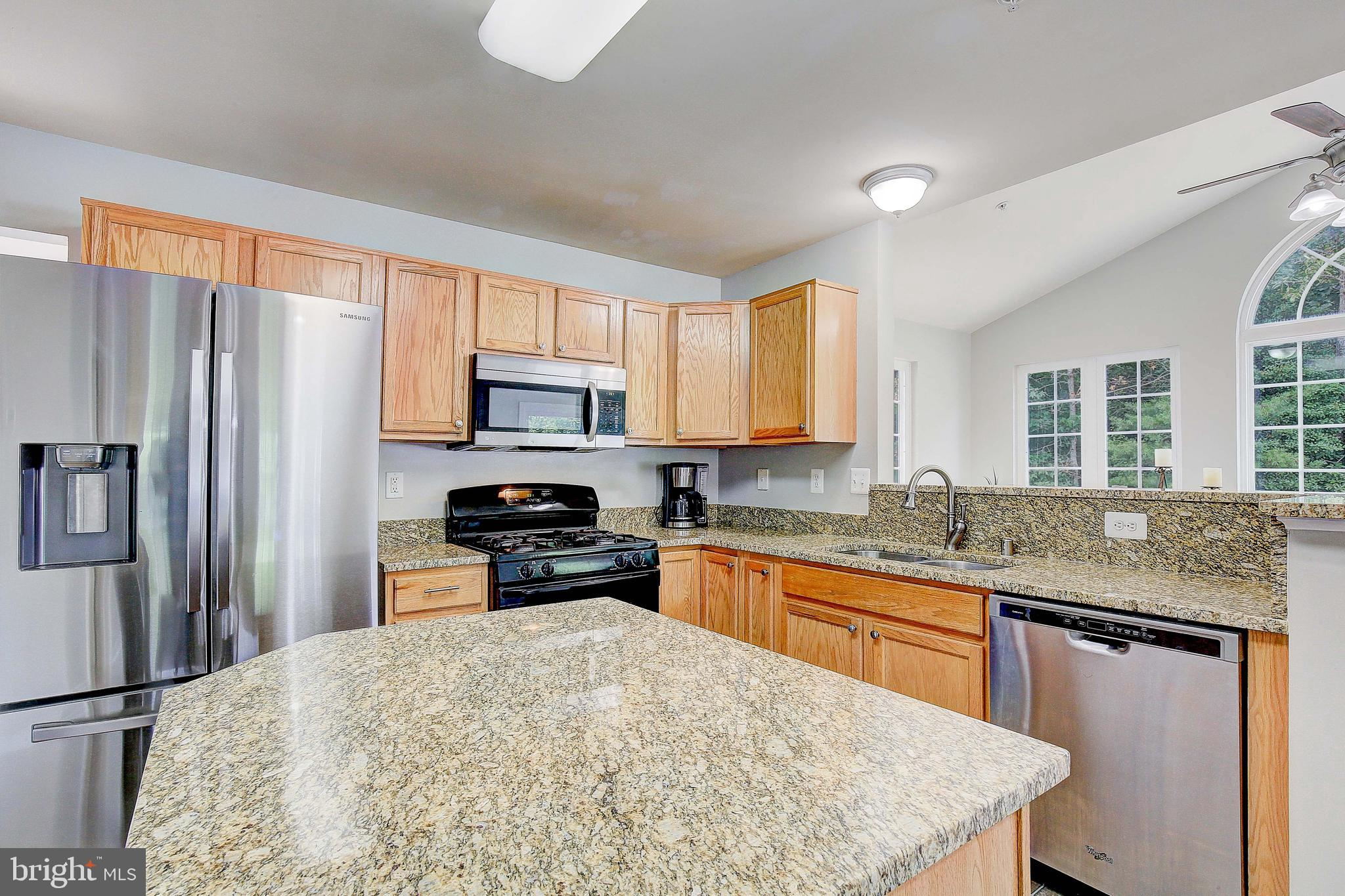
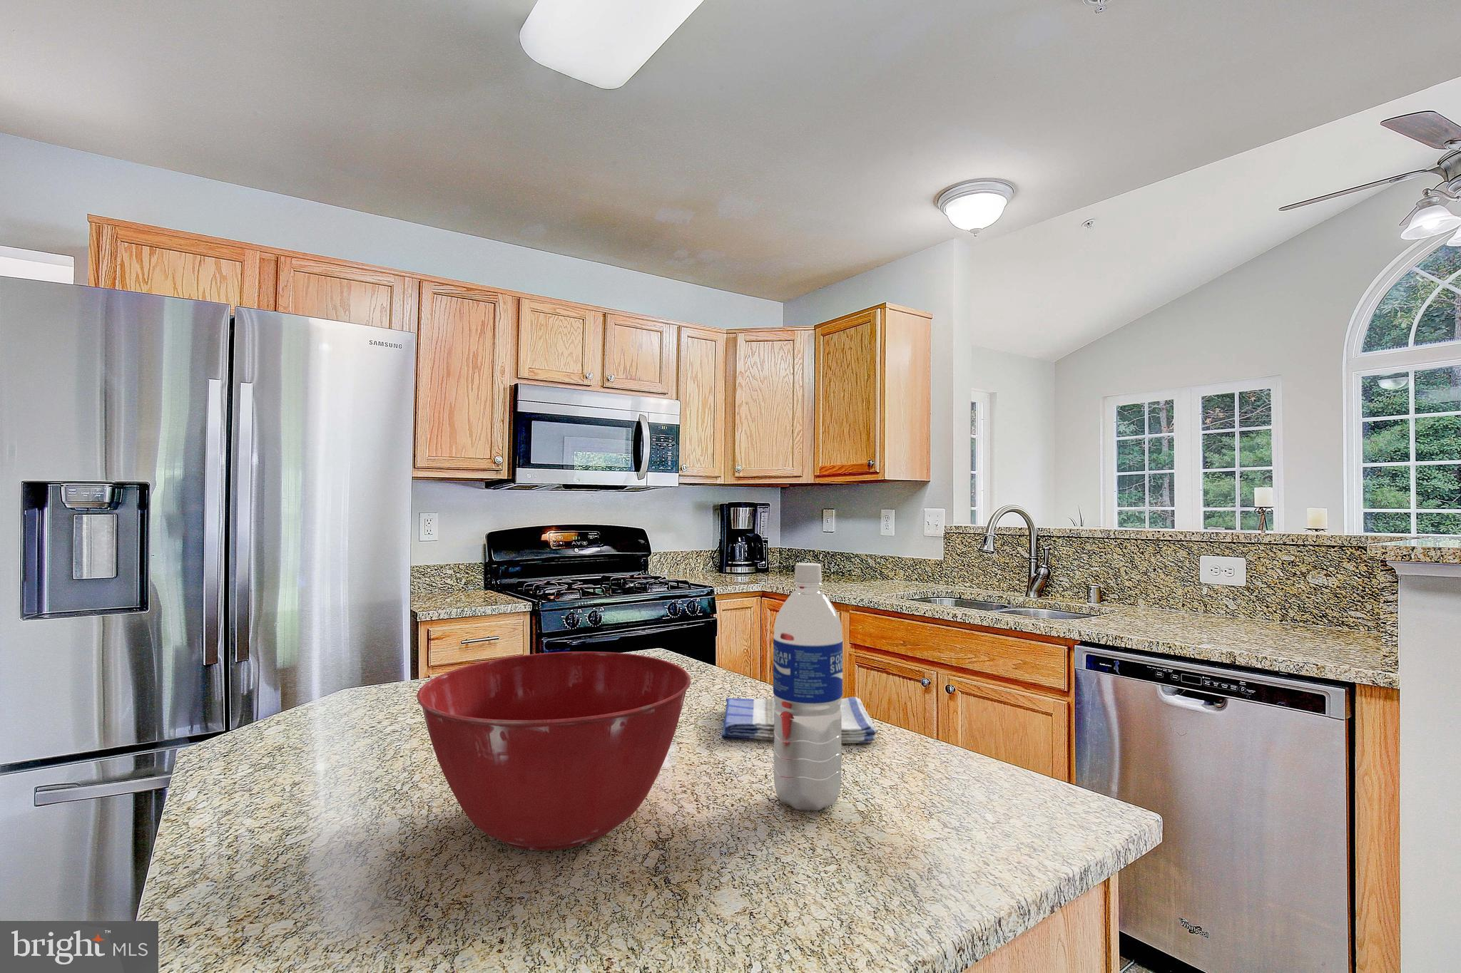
+ mixing bowl (561, 748)
+ water bottle (807, 682)
+ dish towel (773, 716)
